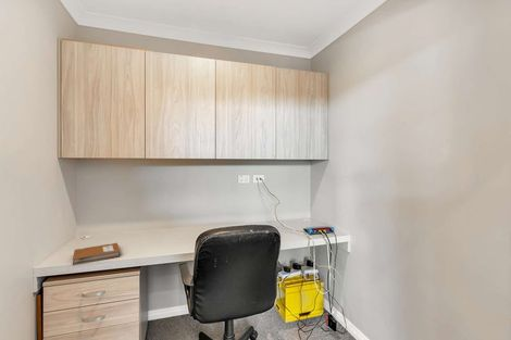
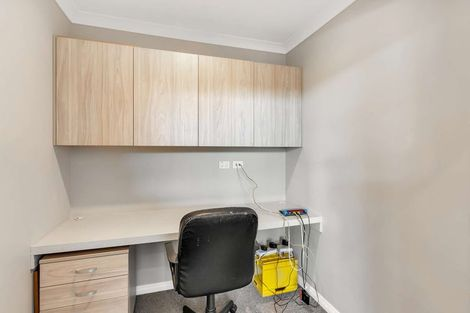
- notebook (98, 252)
